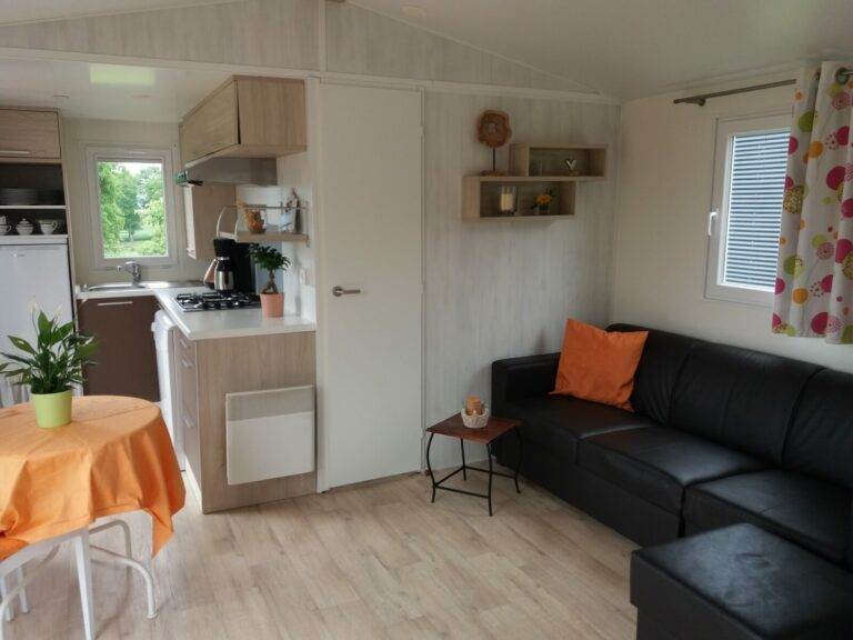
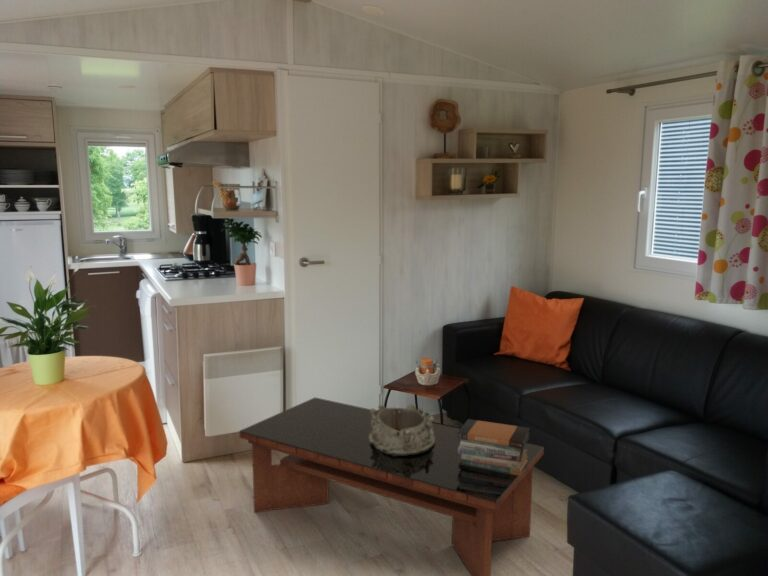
+ coffee table (386, 481)
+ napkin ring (401, 426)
+ book stack (493, 445)
